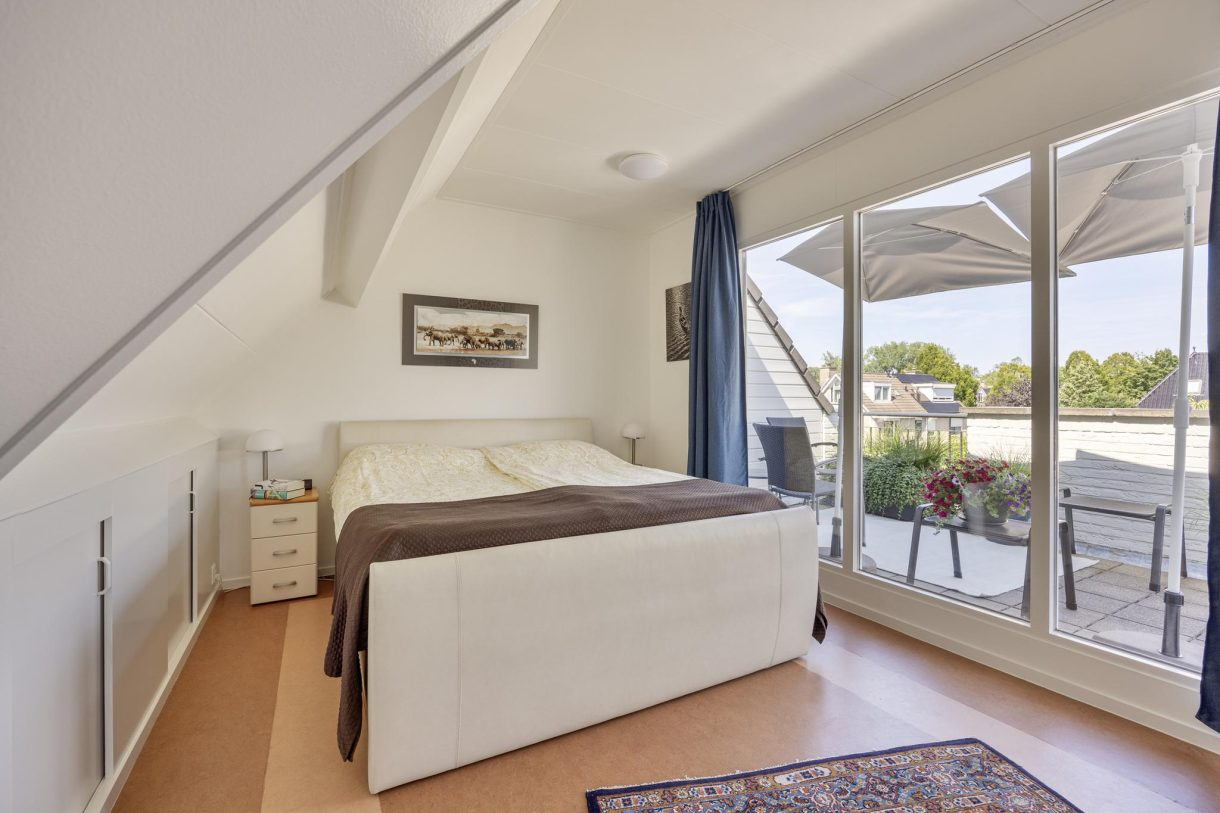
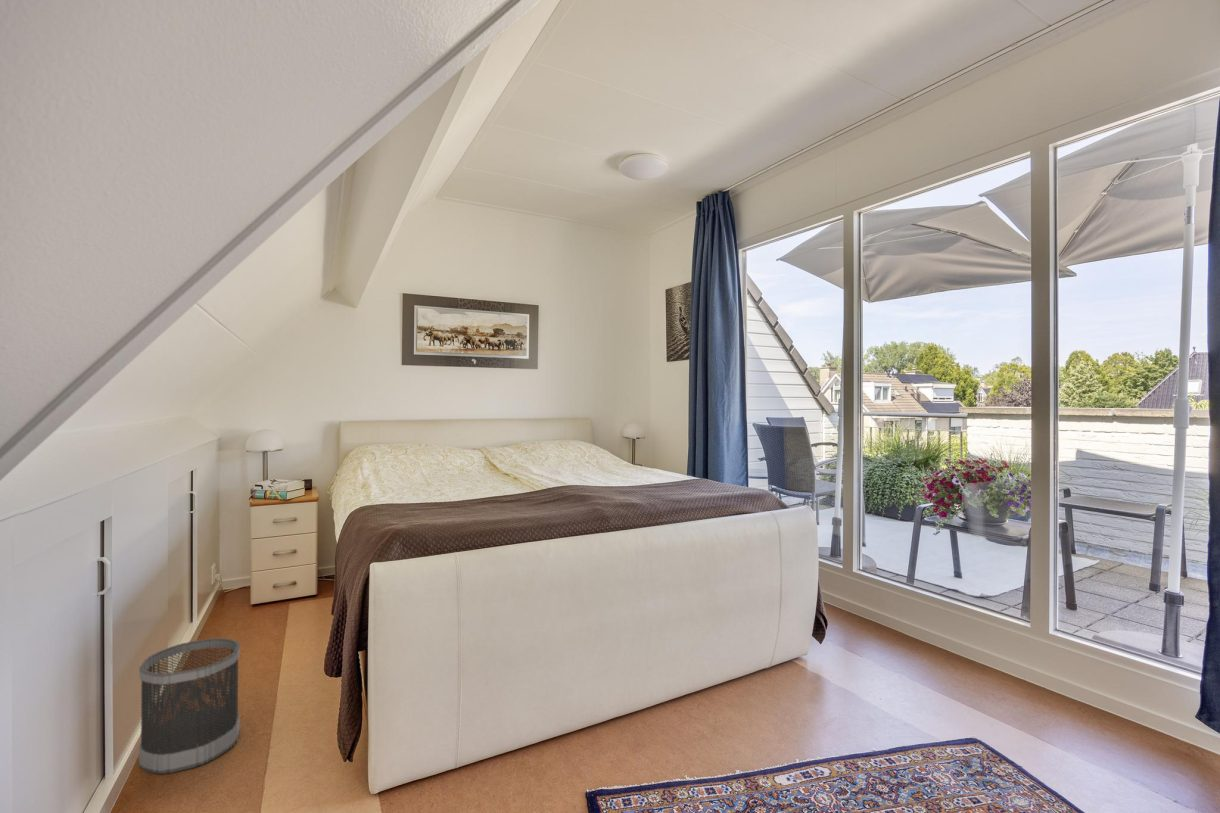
+ wastebasket (191, 701)
